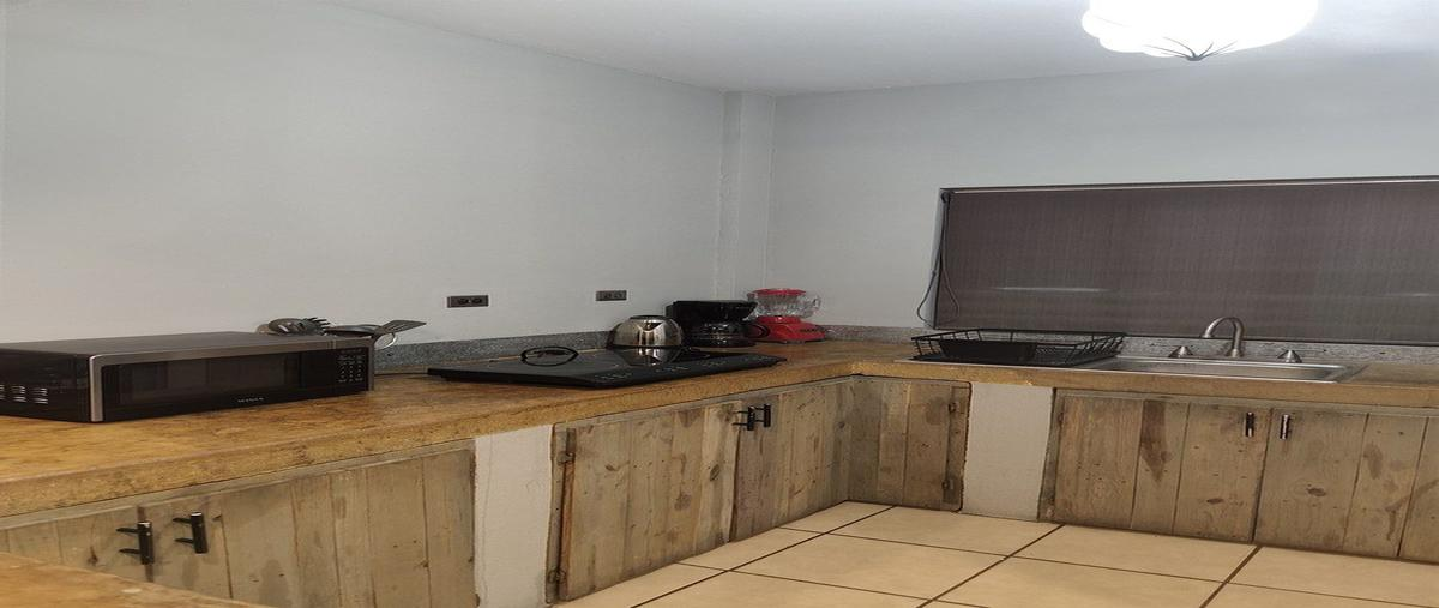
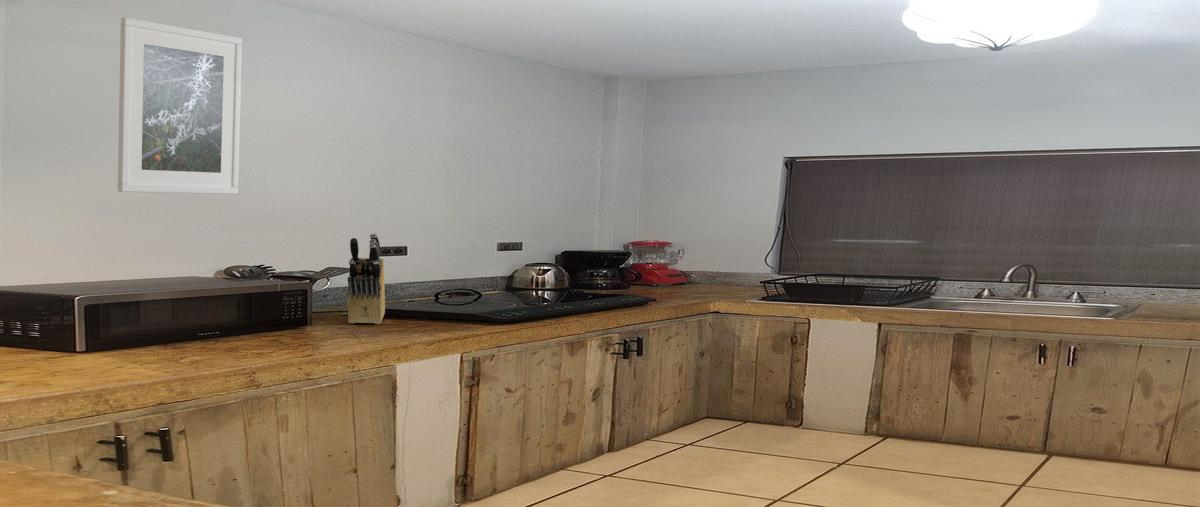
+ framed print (183, 111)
+ knife block (367, 276)
